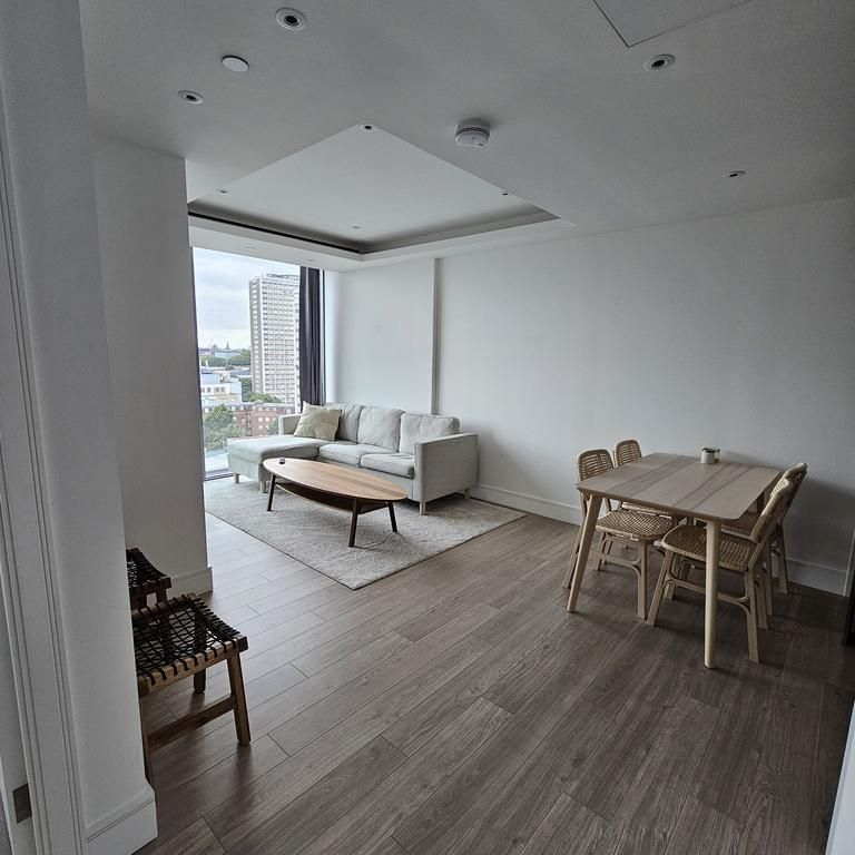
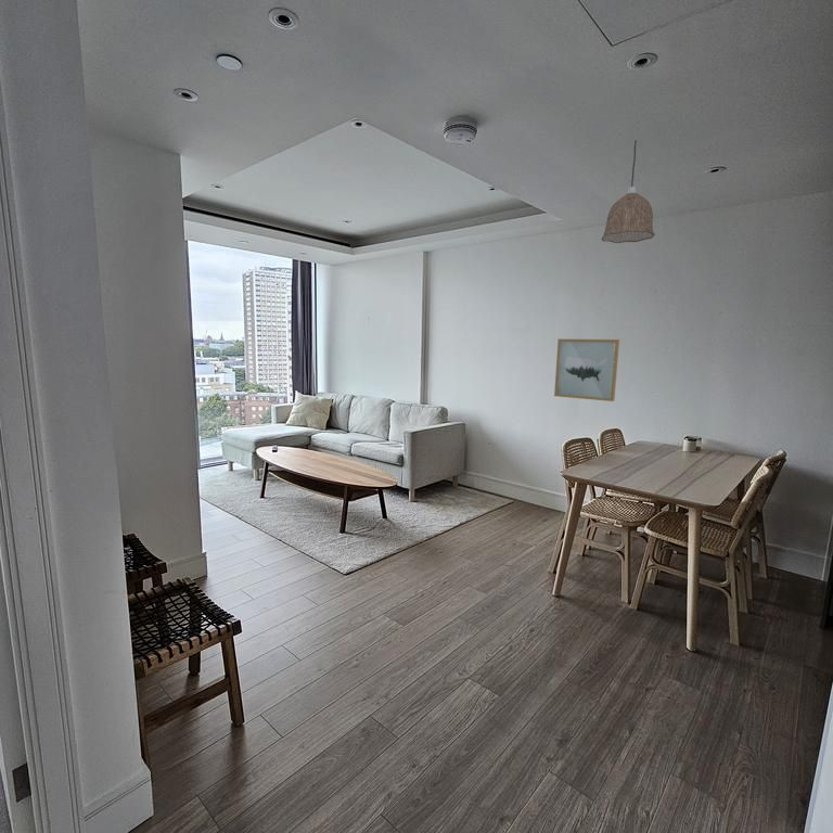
+ wall art (585, 369)
+ pendant lamp (631, 190)
